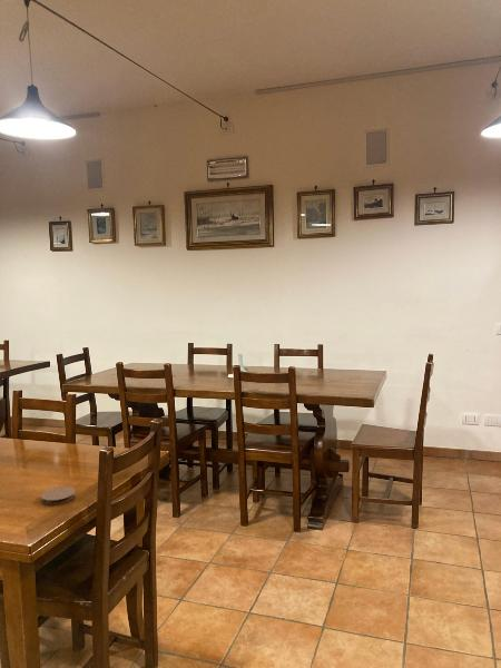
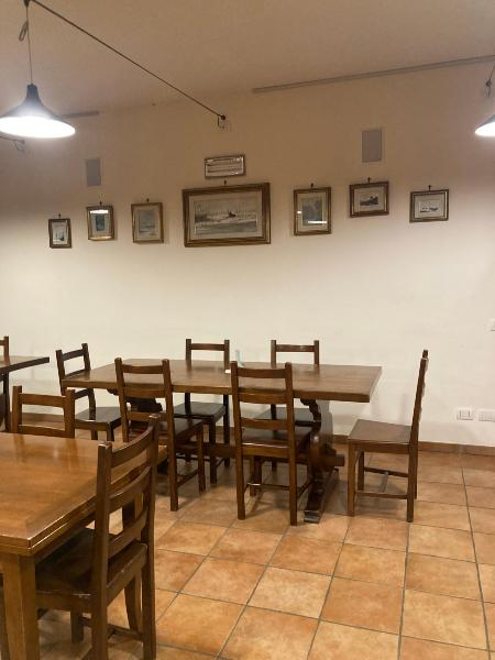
- coaster (58, 495)
